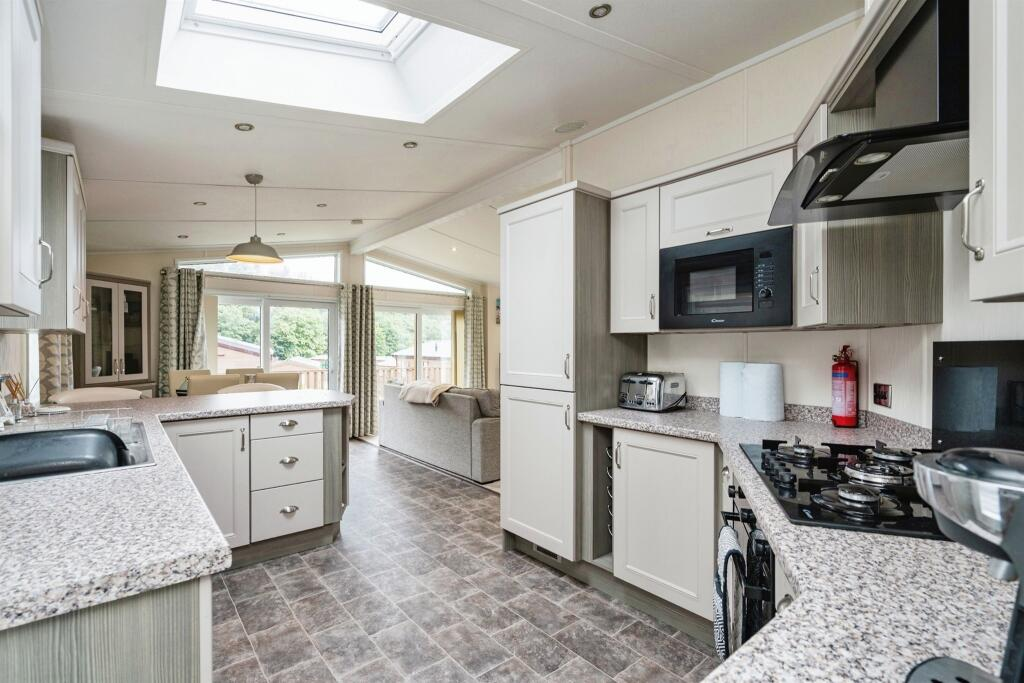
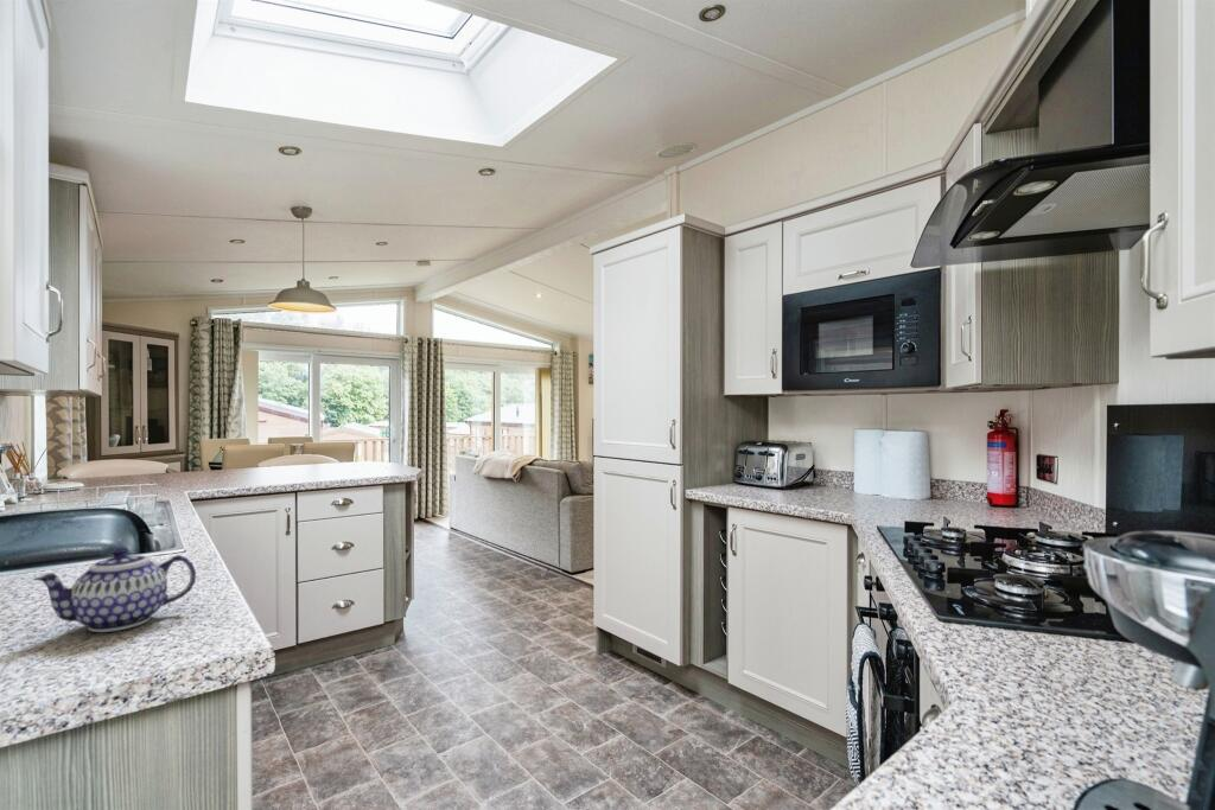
+ teapot (120, 585)
